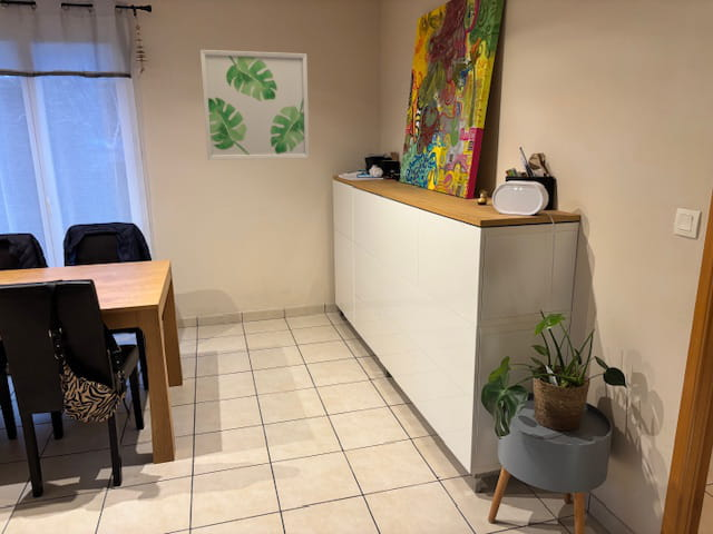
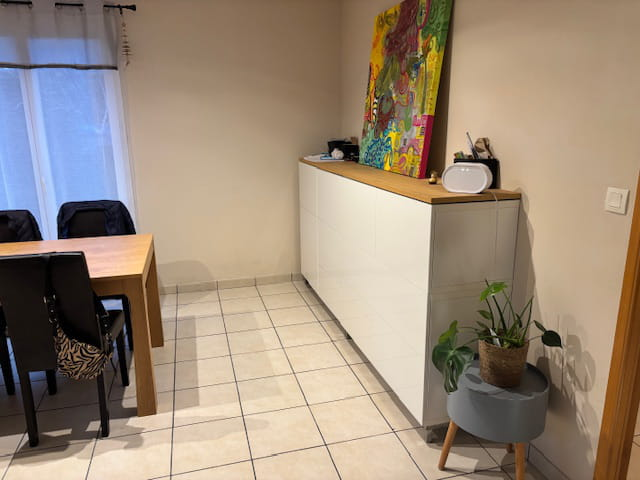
- wall art (256, 107)
